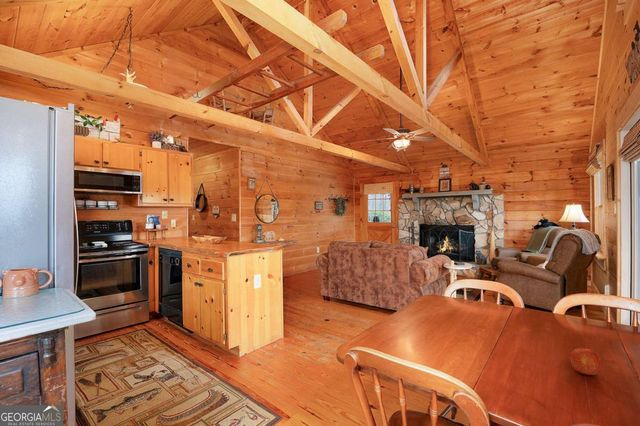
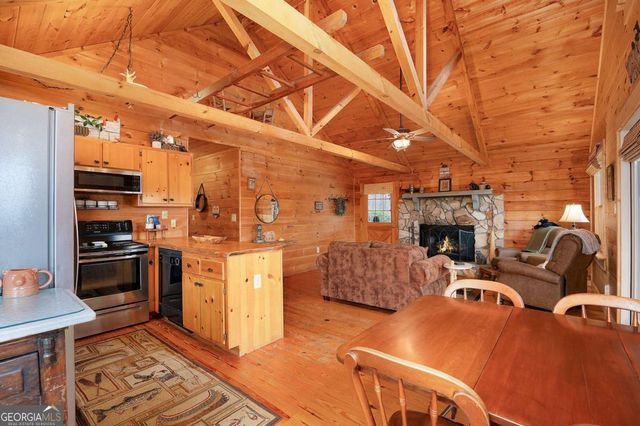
- fruit (585, 360)
